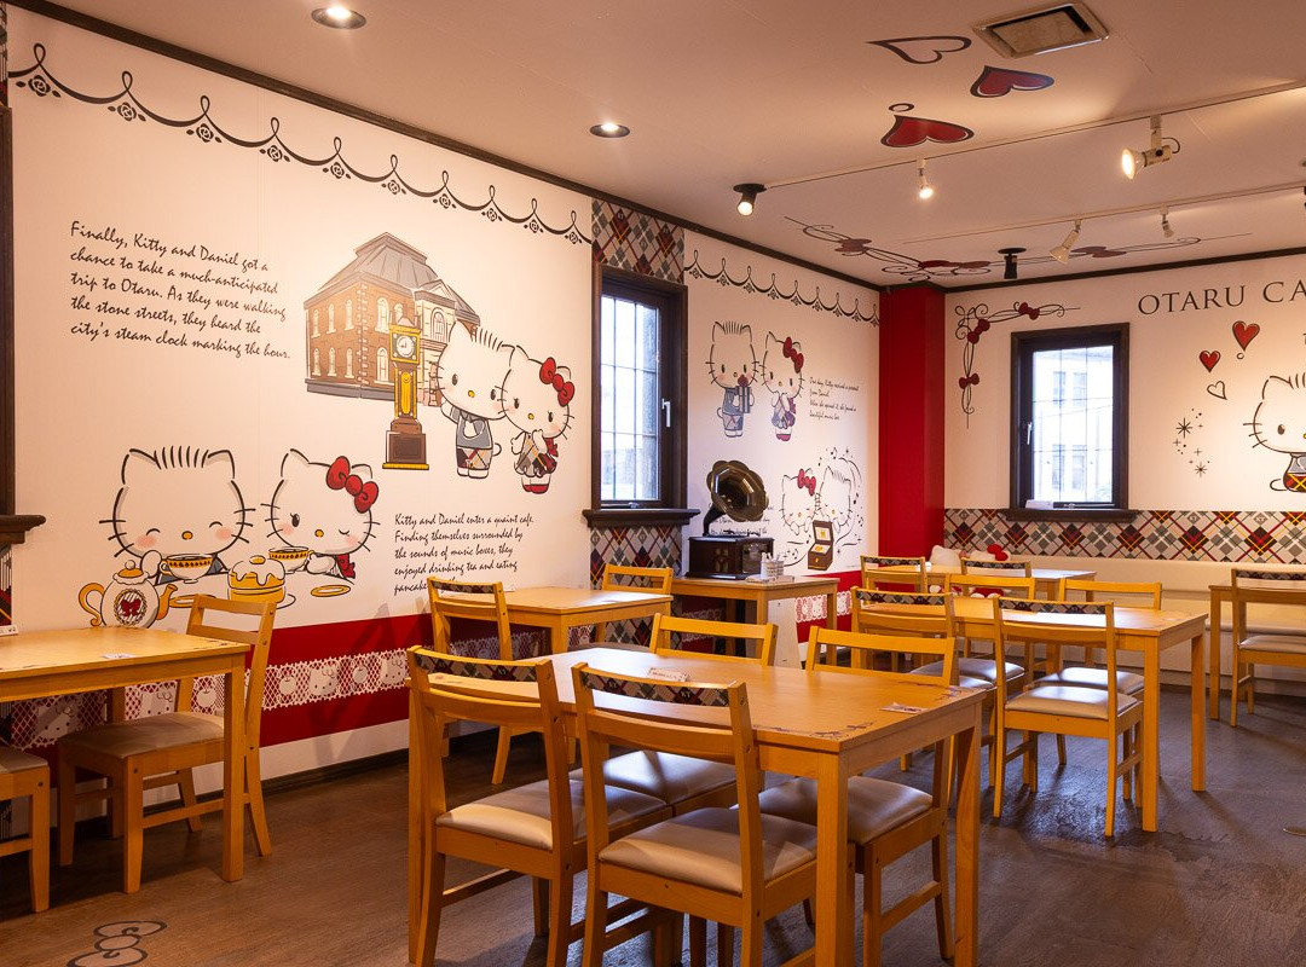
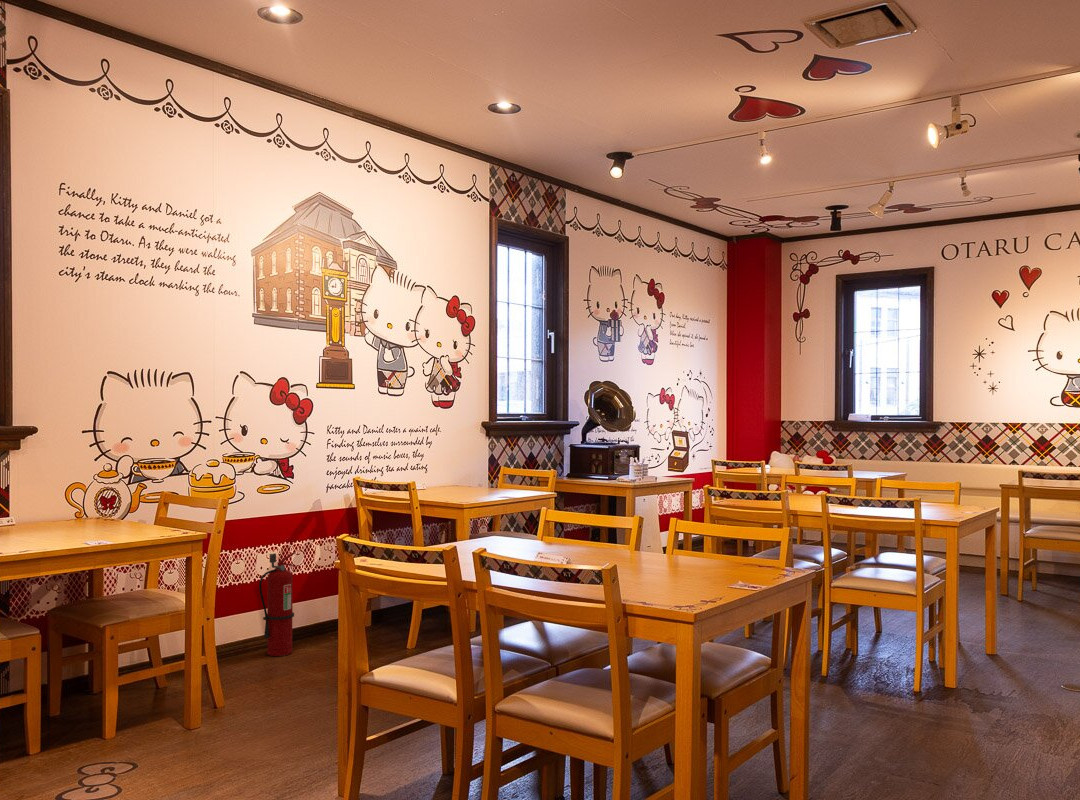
+ fire extinguisher (277, 604)
